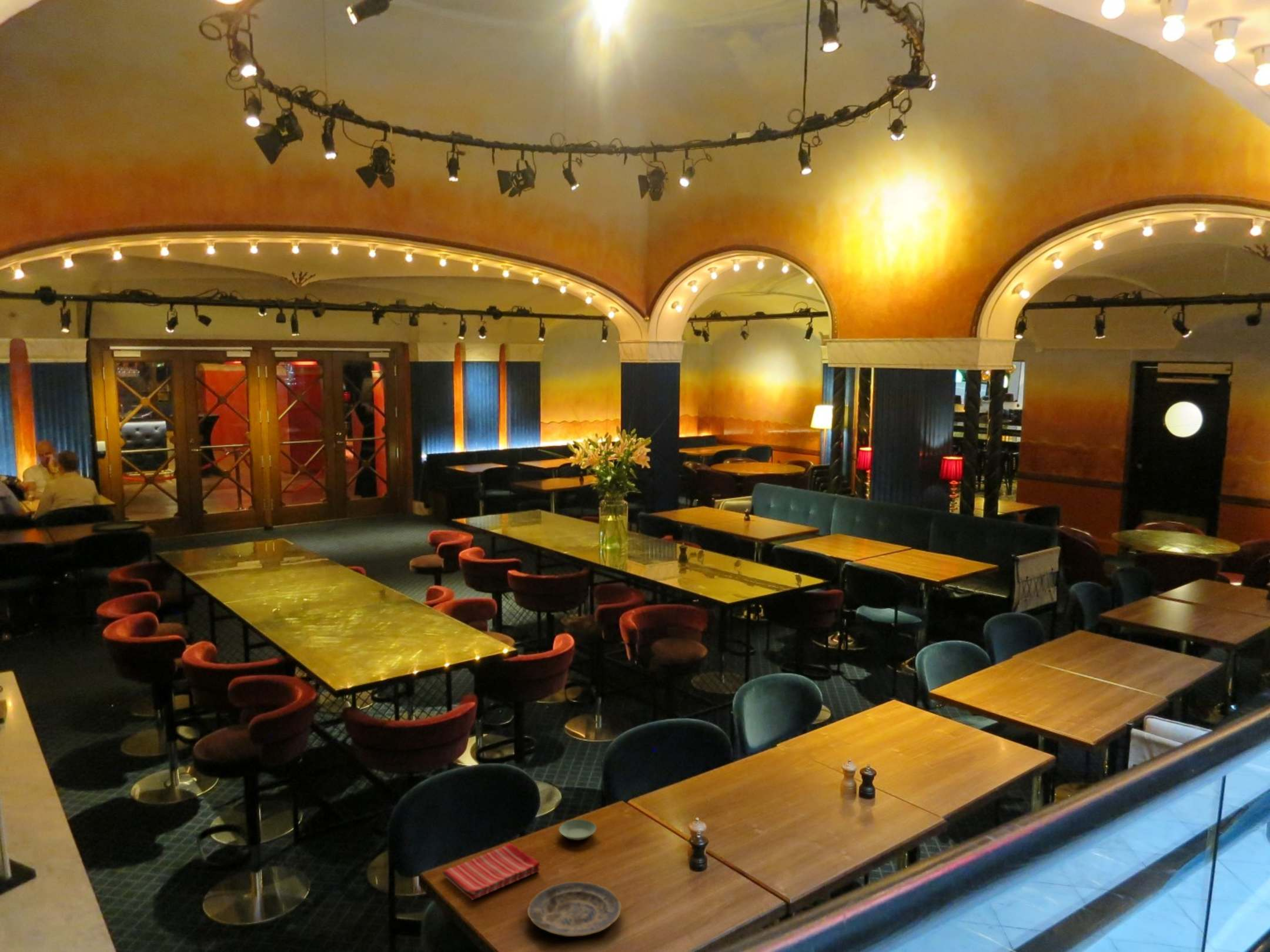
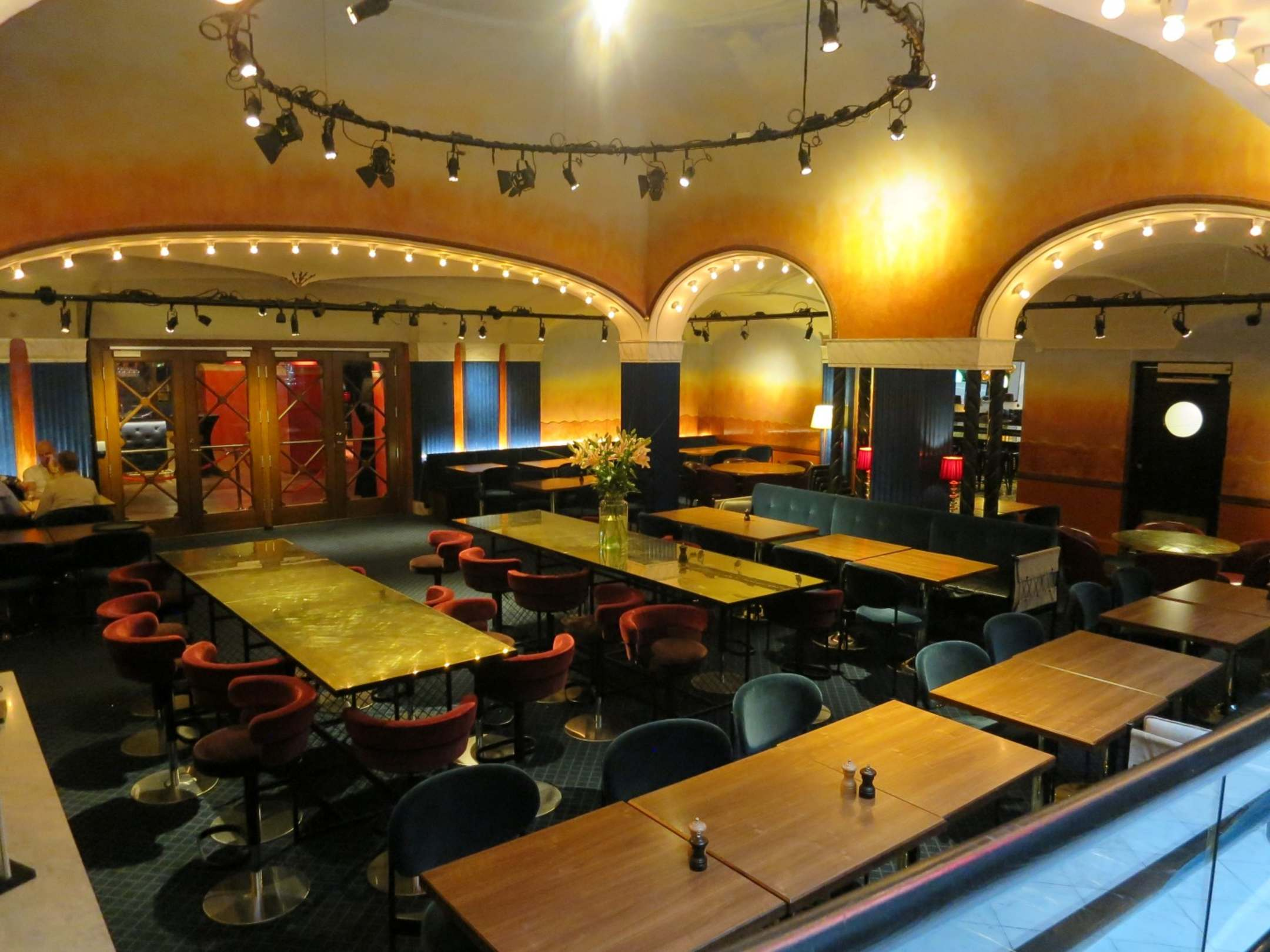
- plate (574, 911)
- saucer (577, 832)
- dish towel (492, 869)
